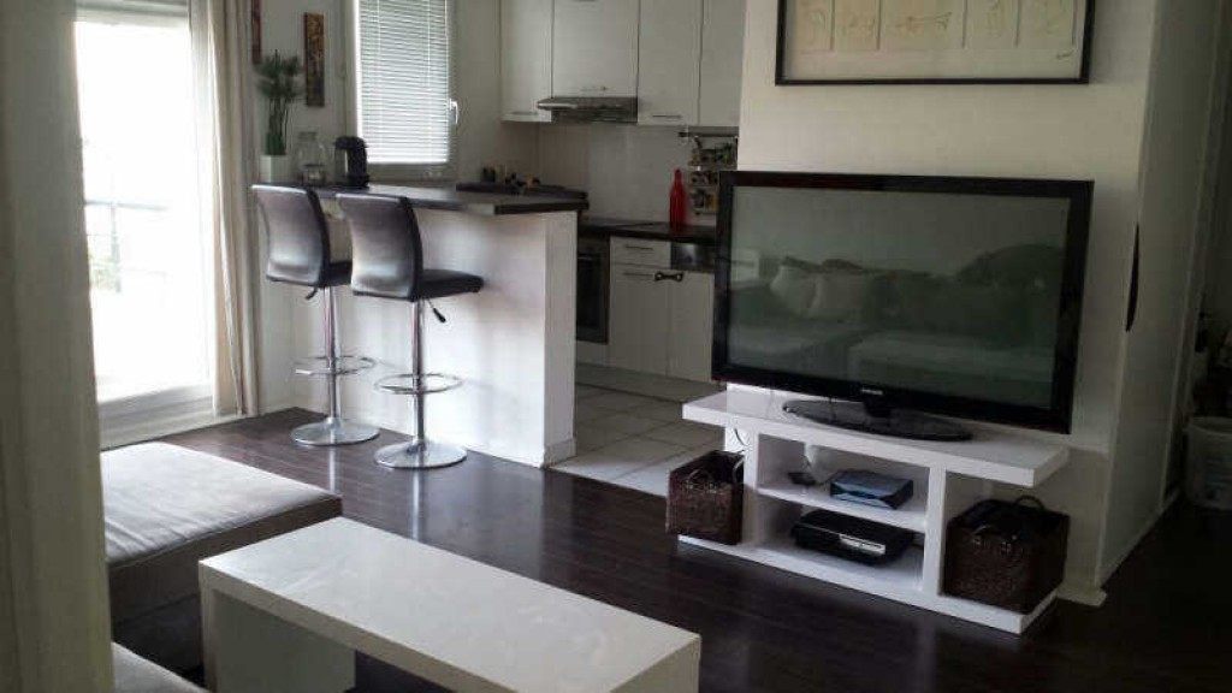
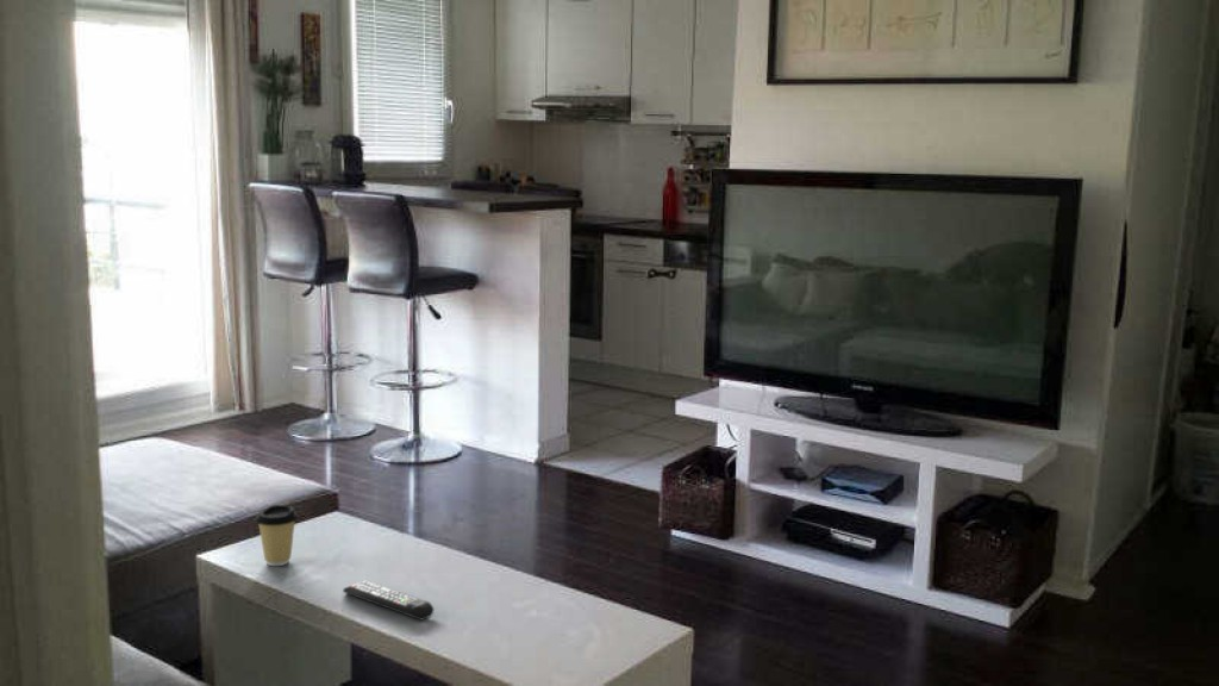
+ coffee cup (276, 536)
+ remote control (387, 599)
